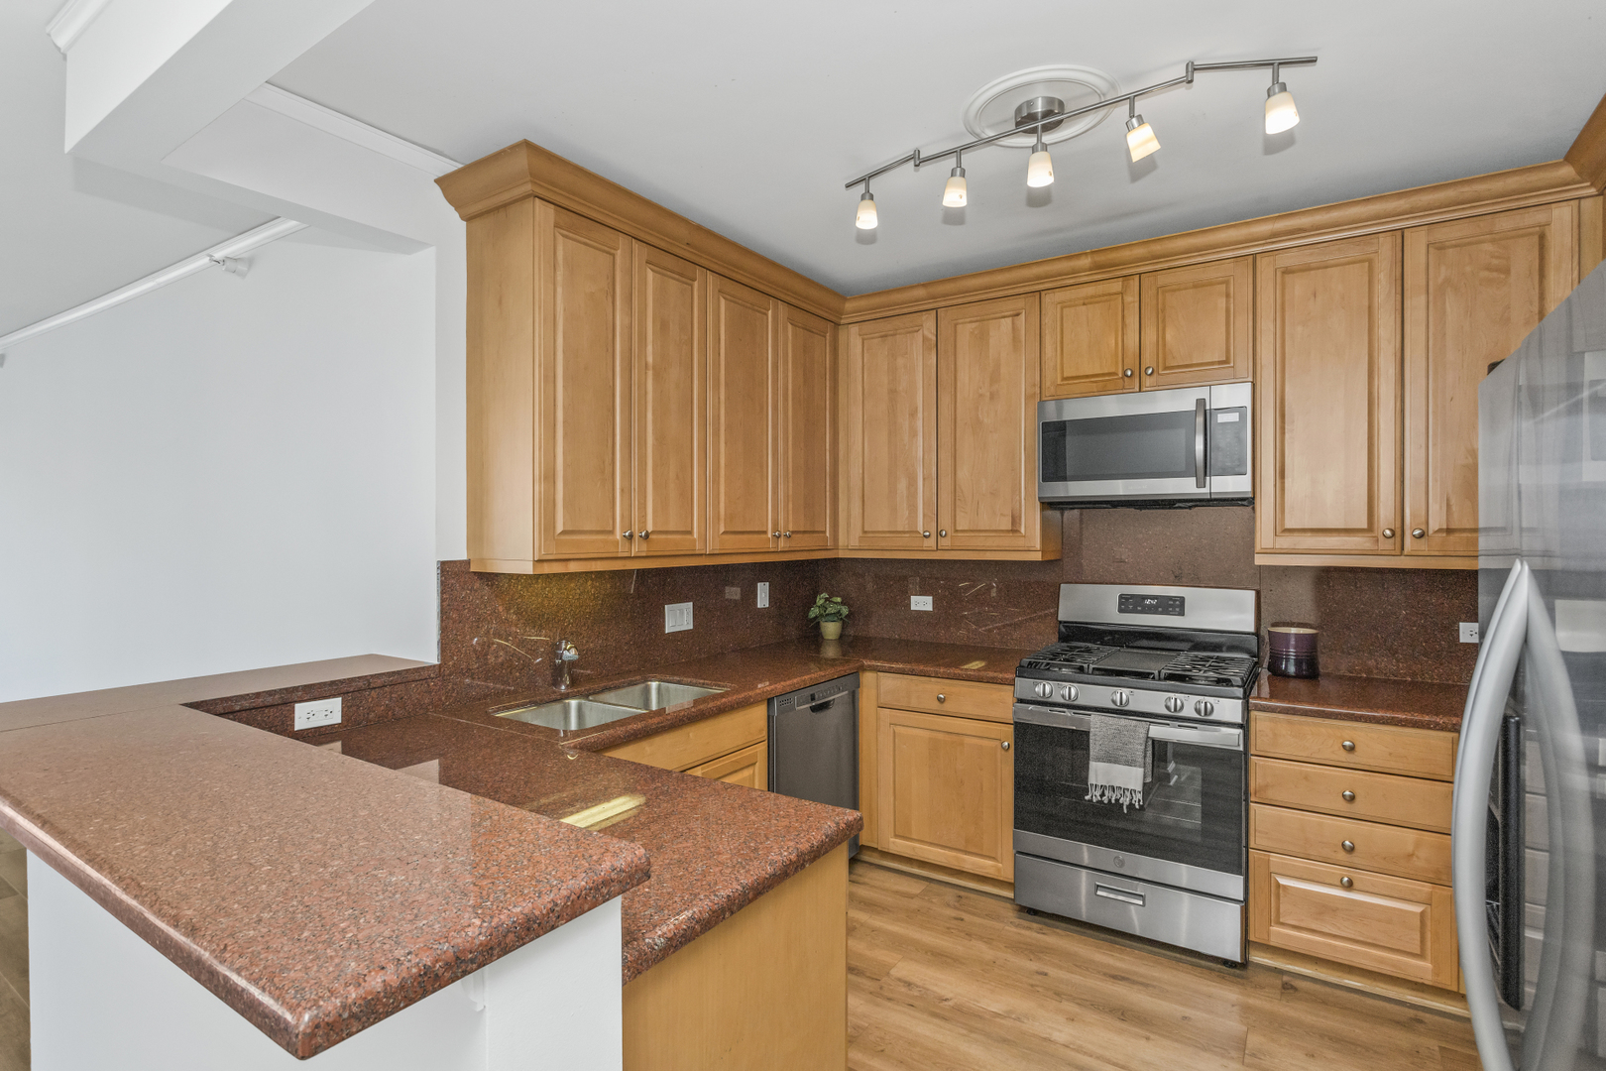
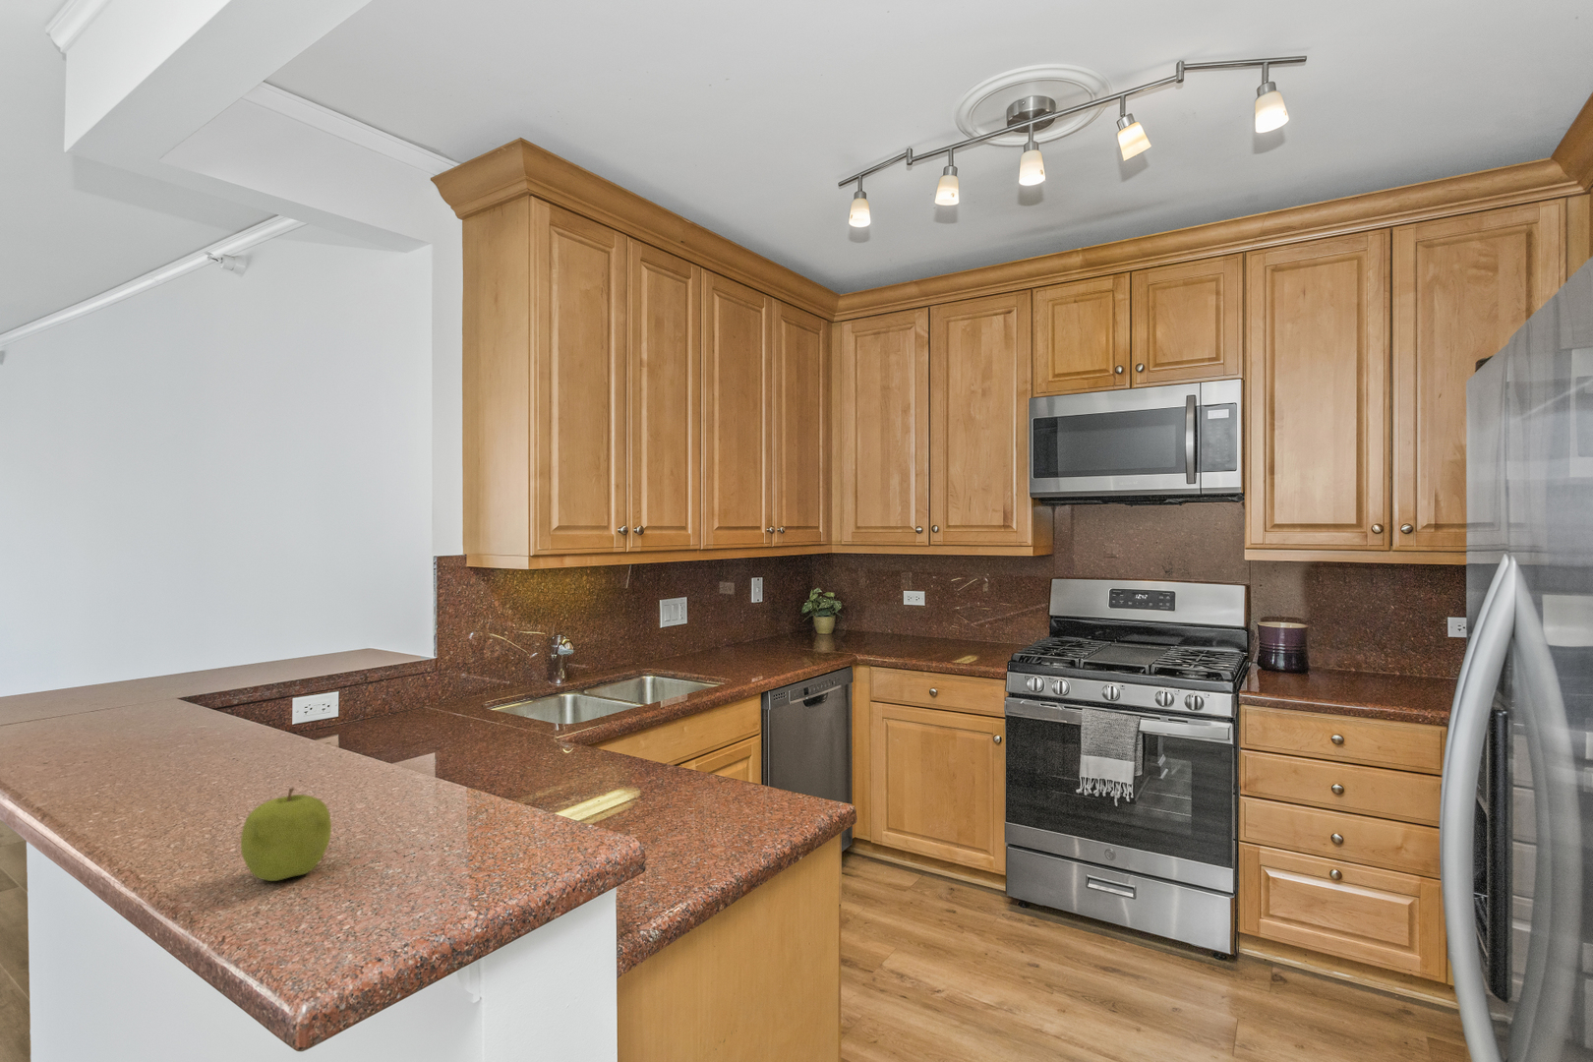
+ fruit (287, 832)
